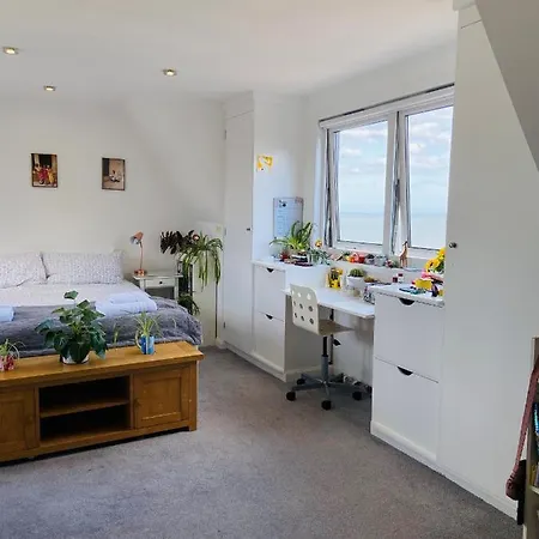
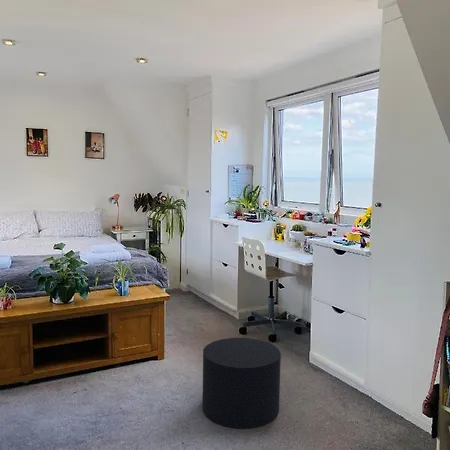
+ stool (241, 379)
